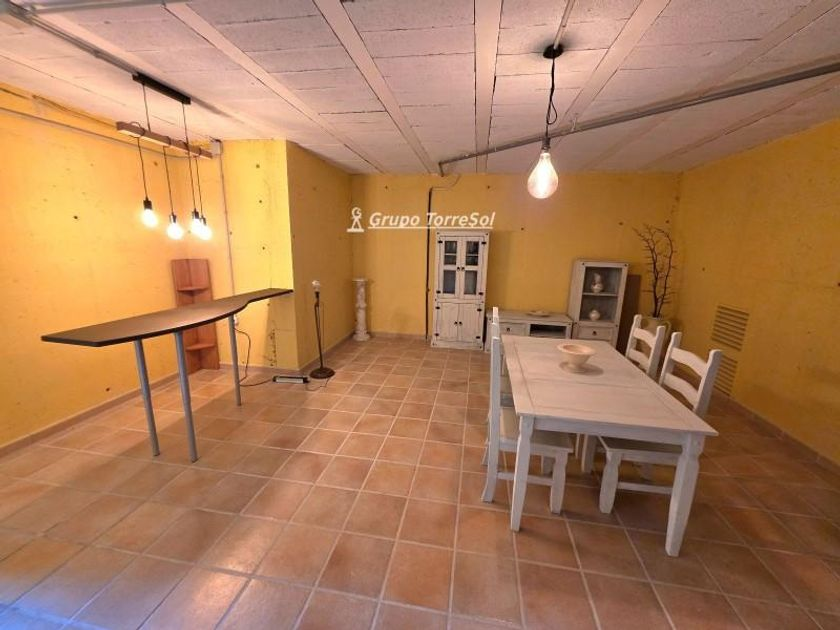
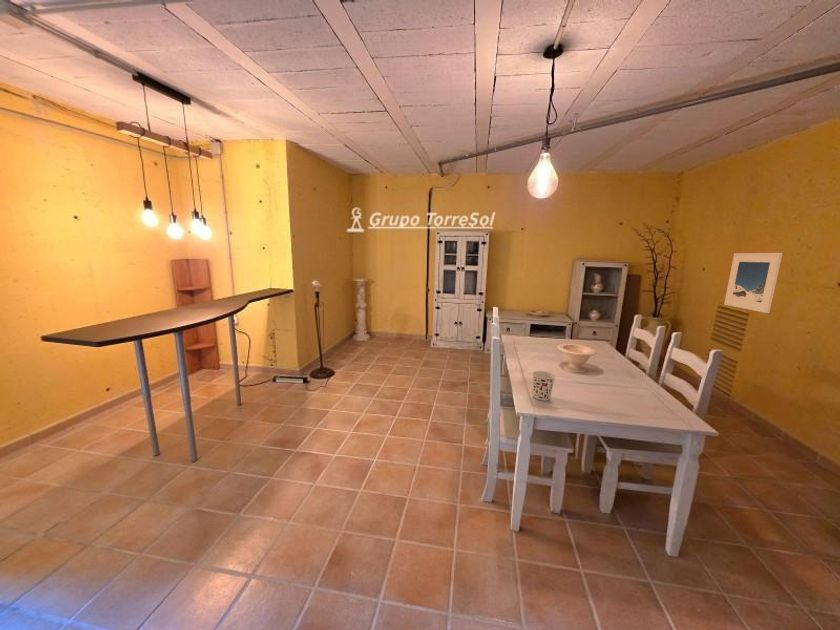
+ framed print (750, 281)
+ cup (542, 386)
